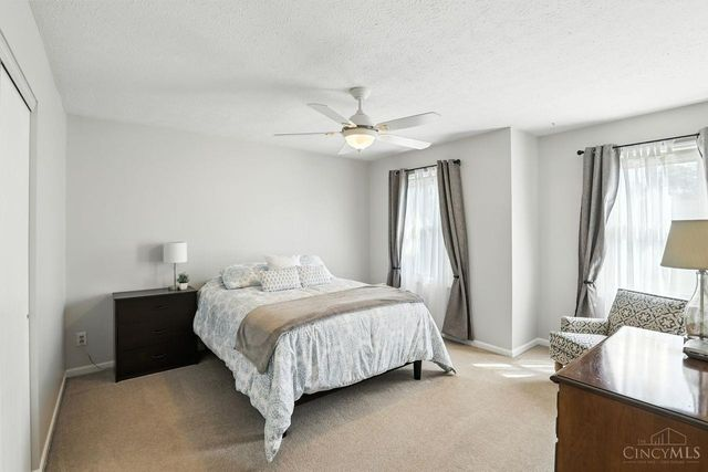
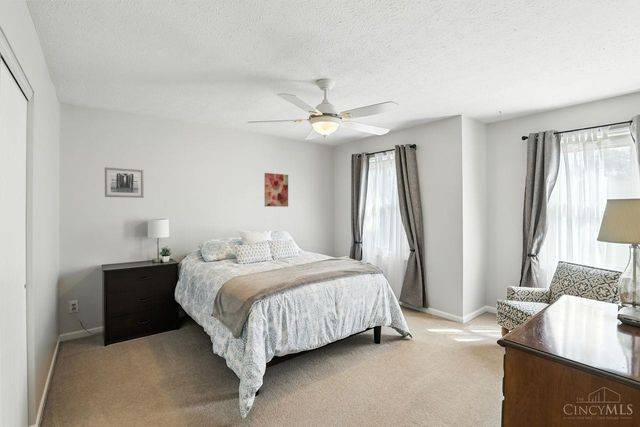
+ wall art (124, 183)
+ wall art (276, 190)
